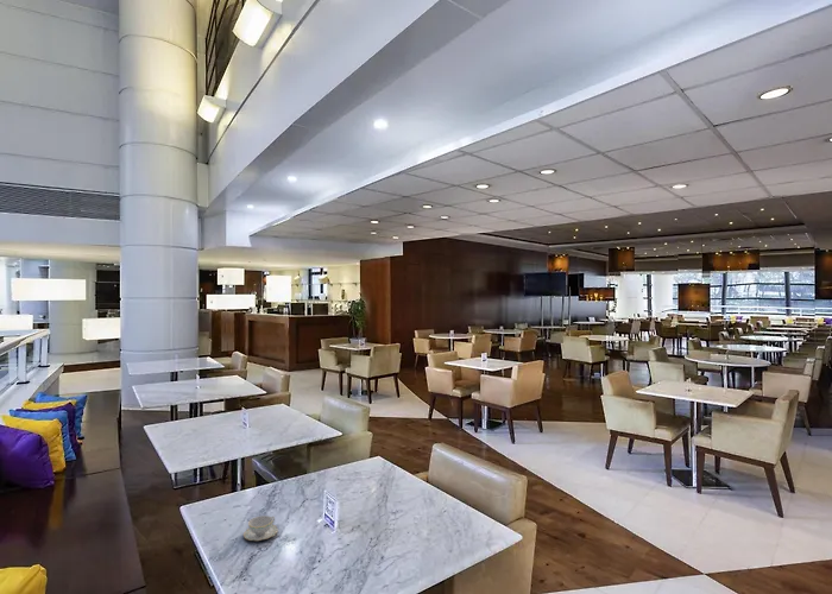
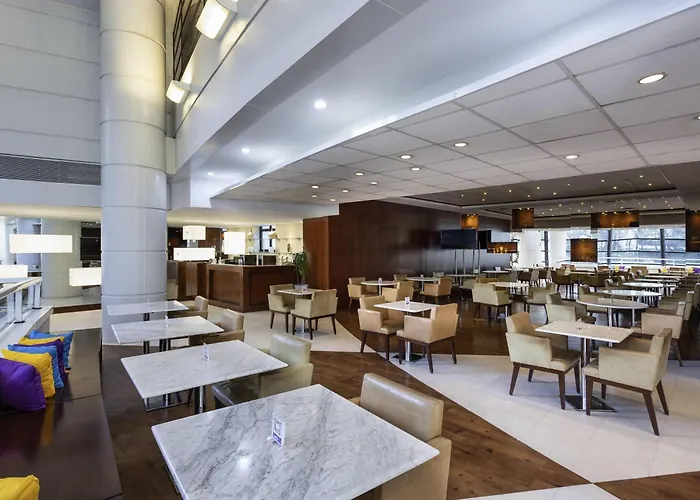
- chinaware (260, 527)
